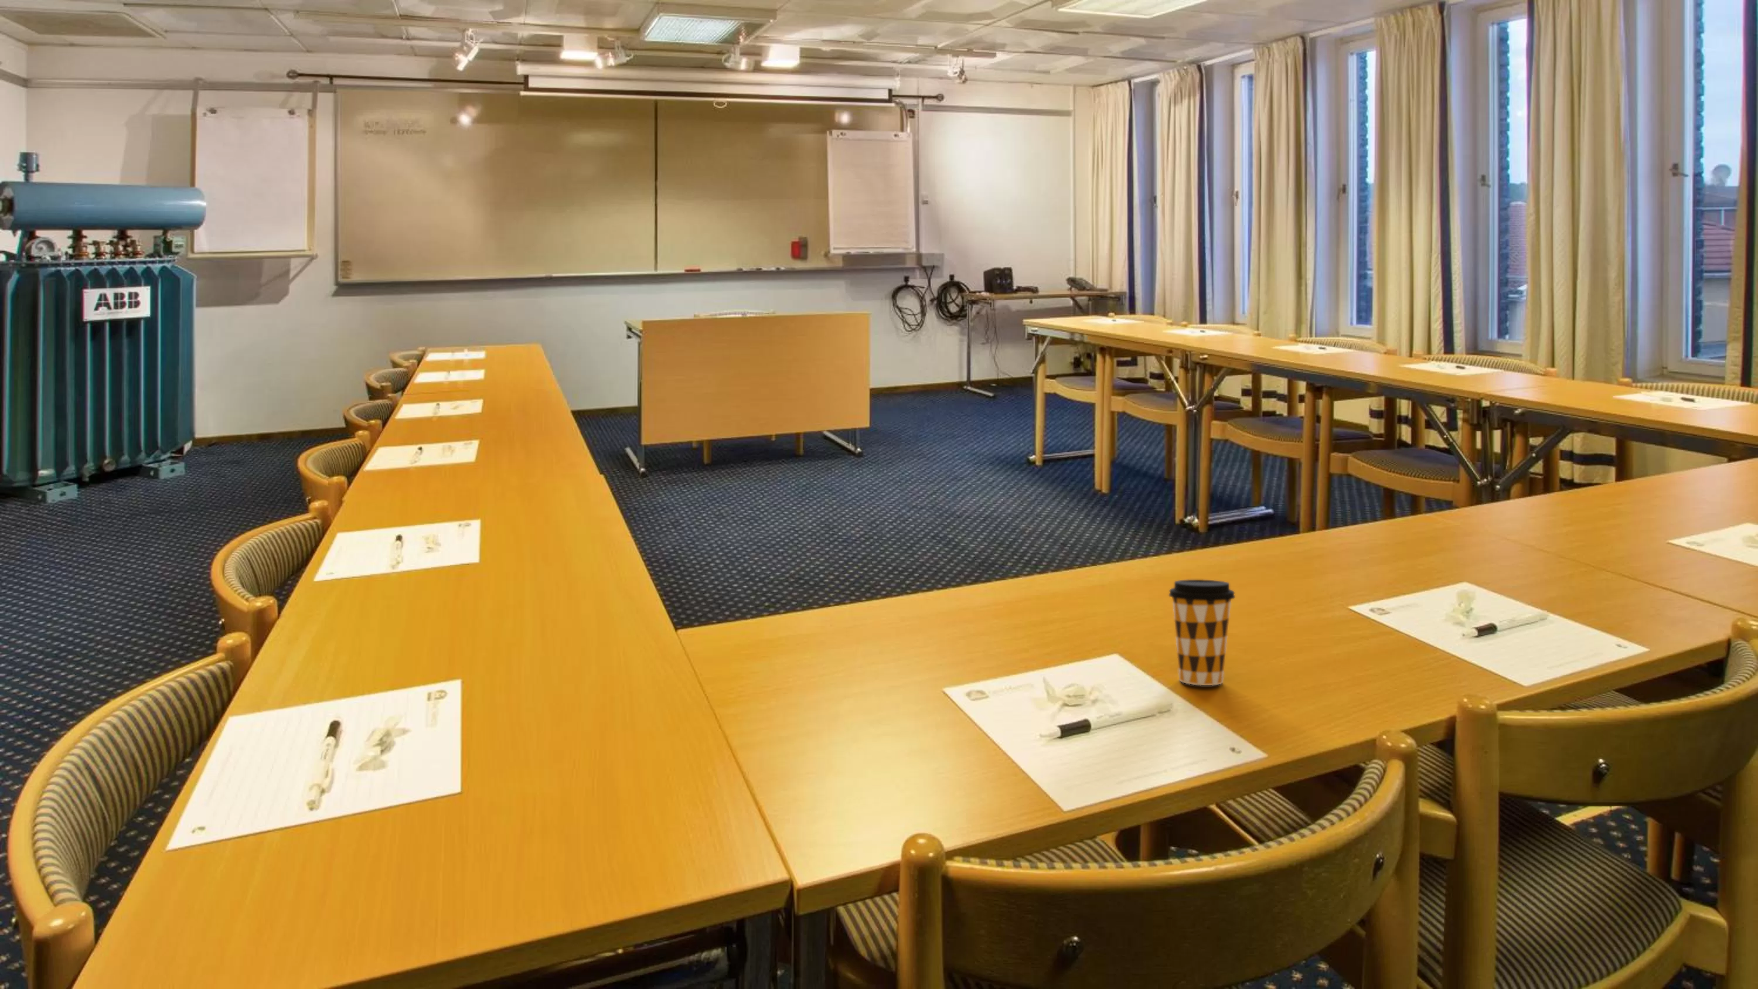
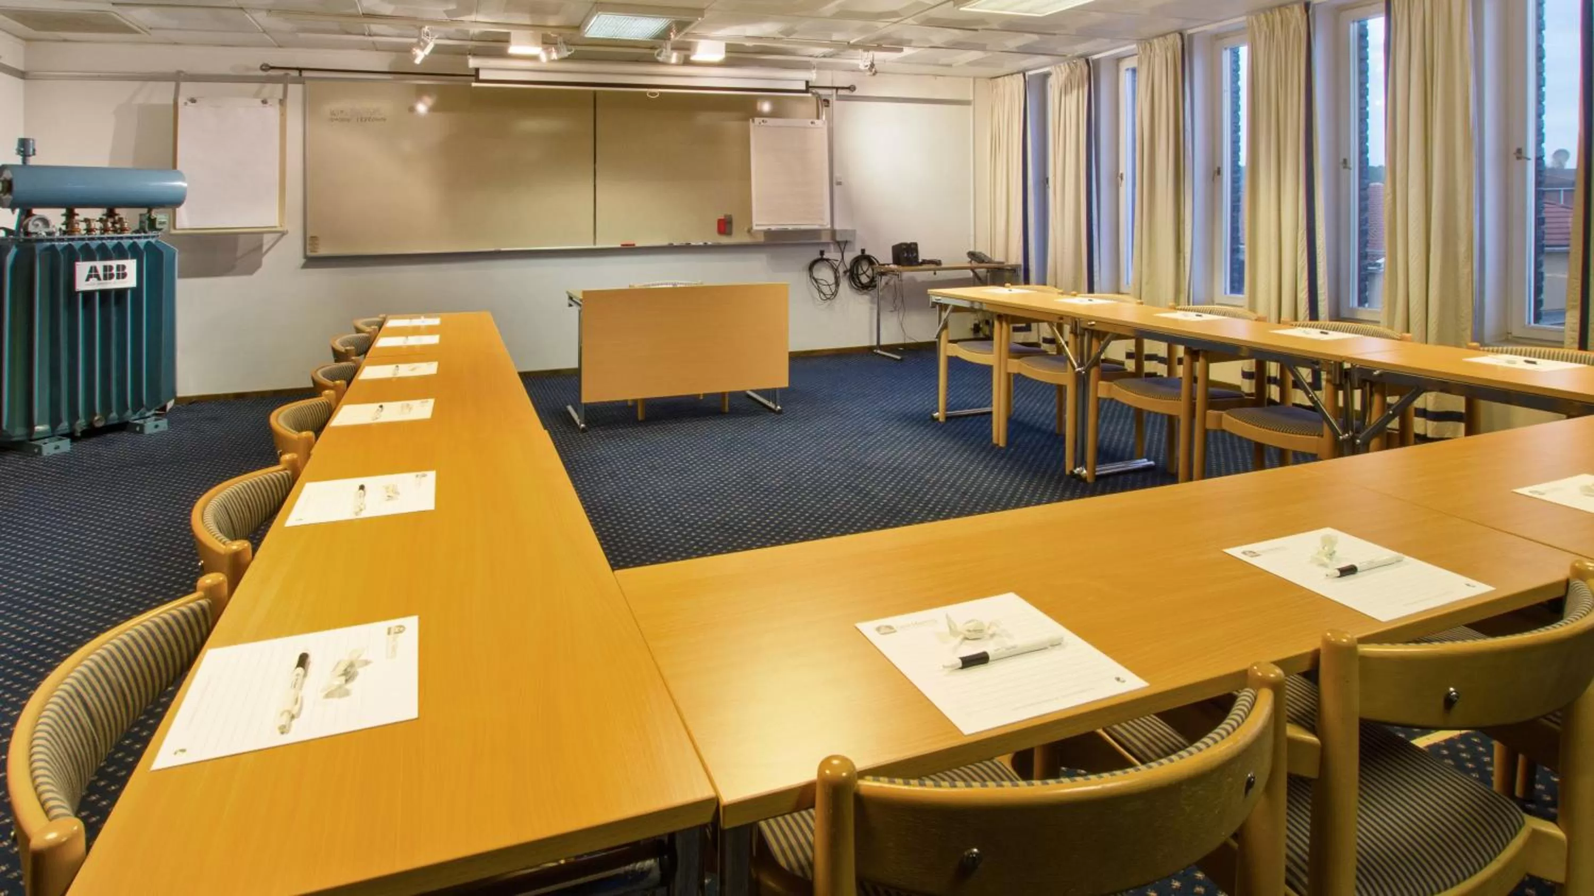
- coffee cup (1201, 632)
